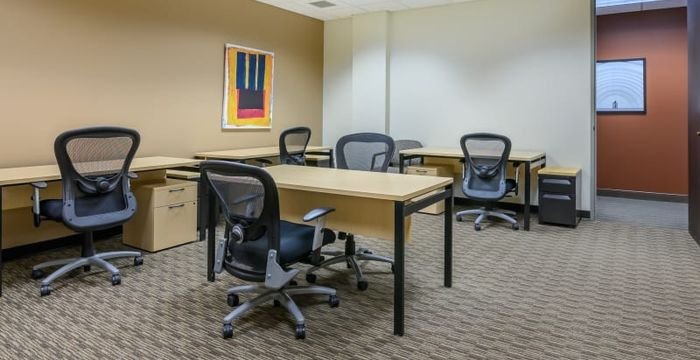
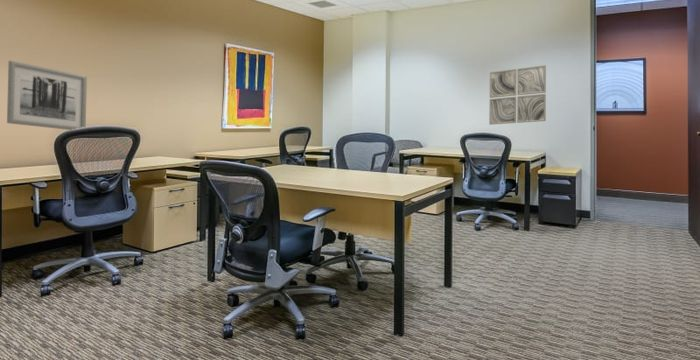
+ wall art (49, 98)
+ wall art (517, 96)
